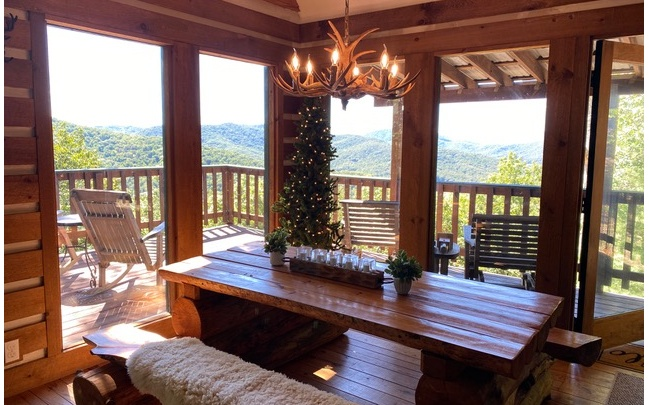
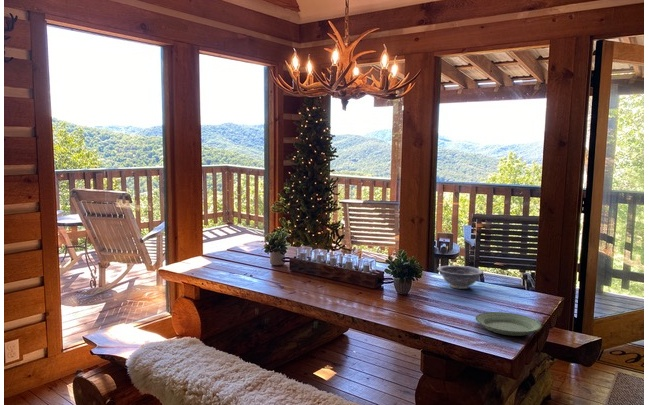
+ plate (507, 324)
+ decorative bowl (459, 278)
